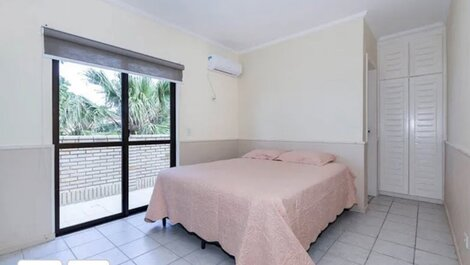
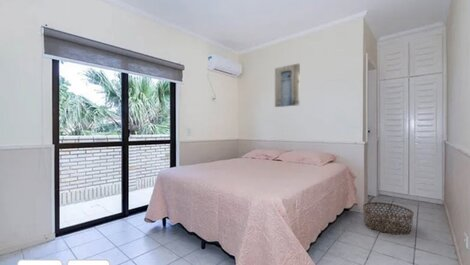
+ wall art (286, 86)
+ basket (387, 217)
